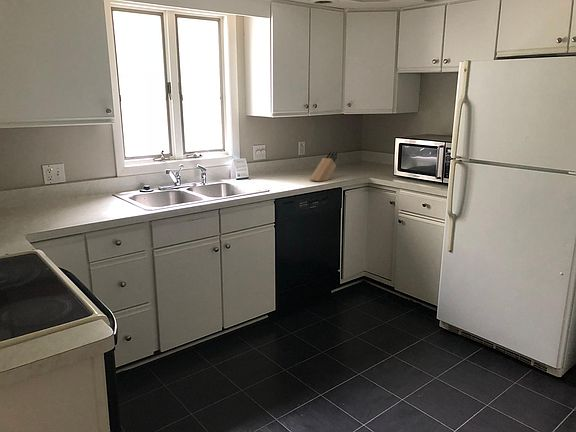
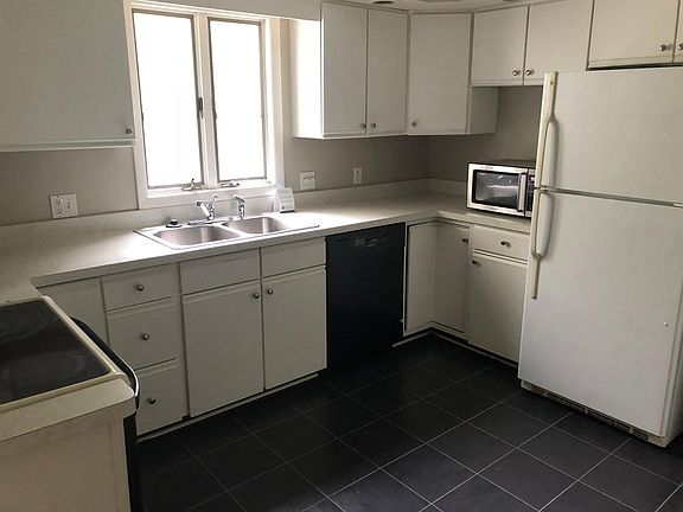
- knife block (324, 165)
